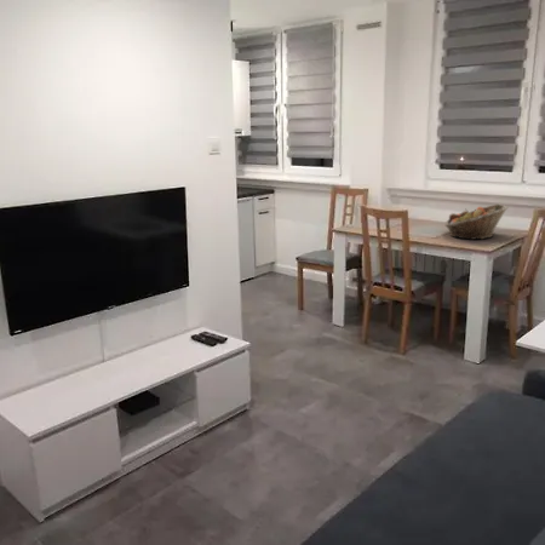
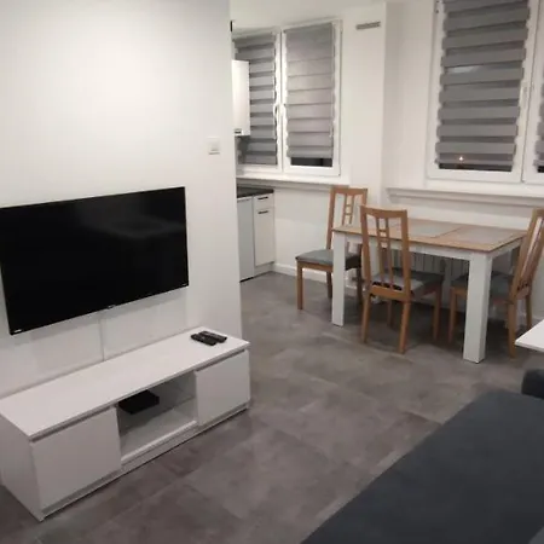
- fruit basket (475, 220)
